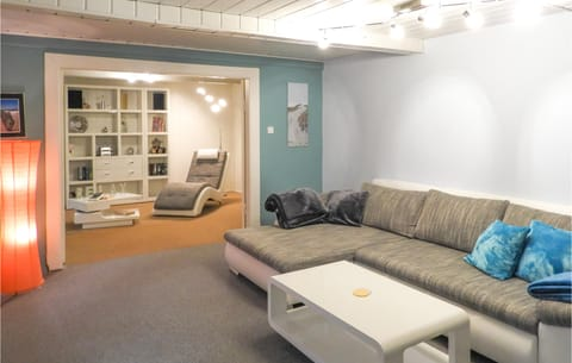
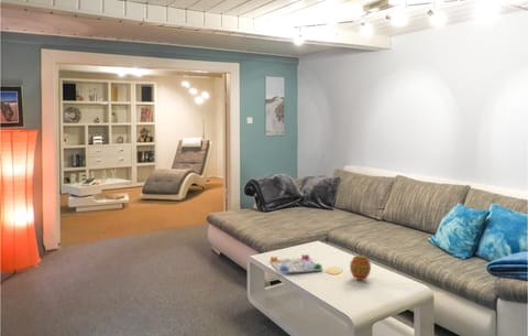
+ board game (295, 262)
+ decorative egg (360, 265)
